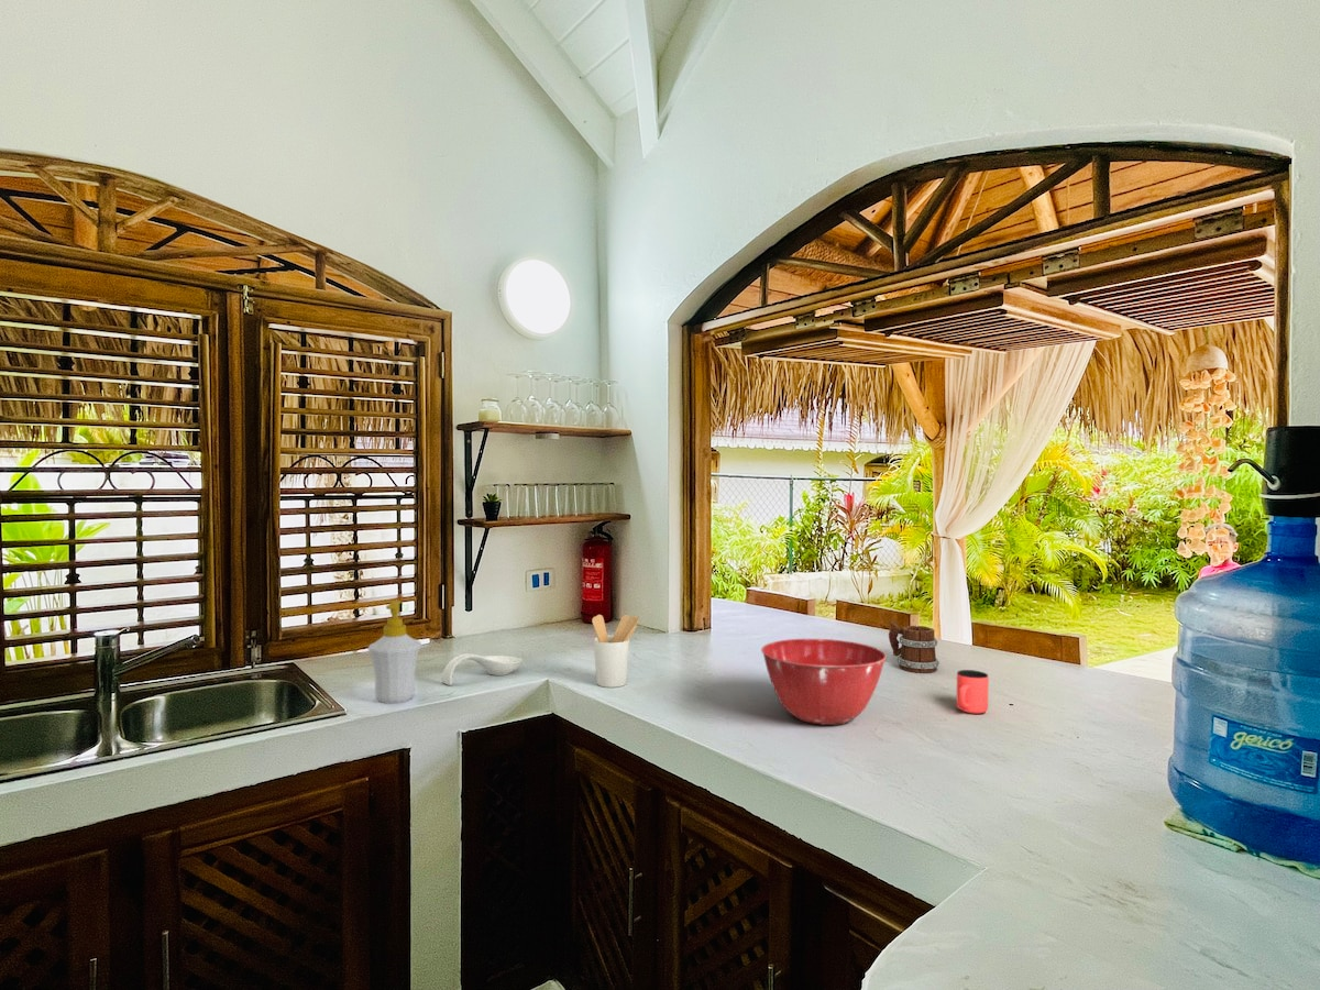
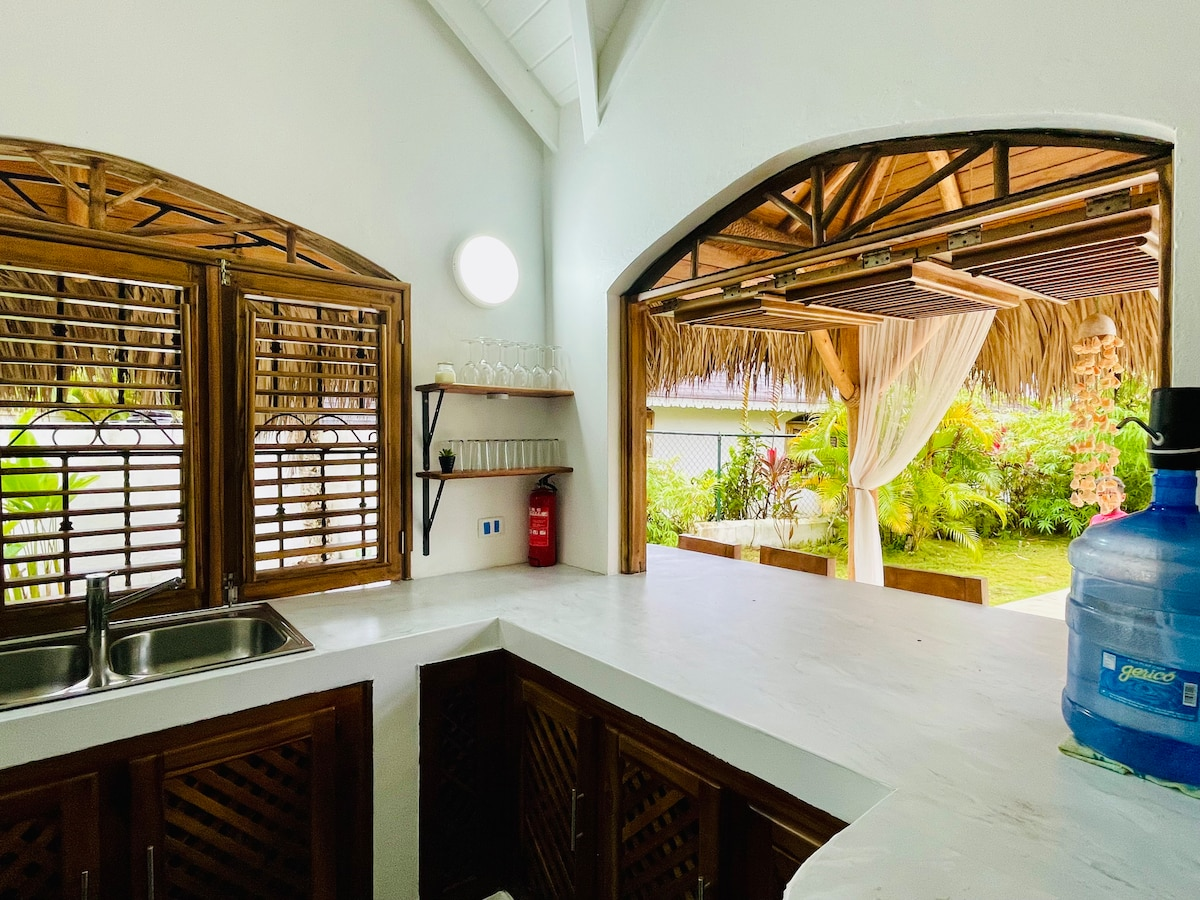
- utensil holder (617, 648)
- soap bottle (395, 650)
- cup (969, 693)
- mug (912, 646)
- spoon rest (483, 663)
- mixing bowl (822, 682)
